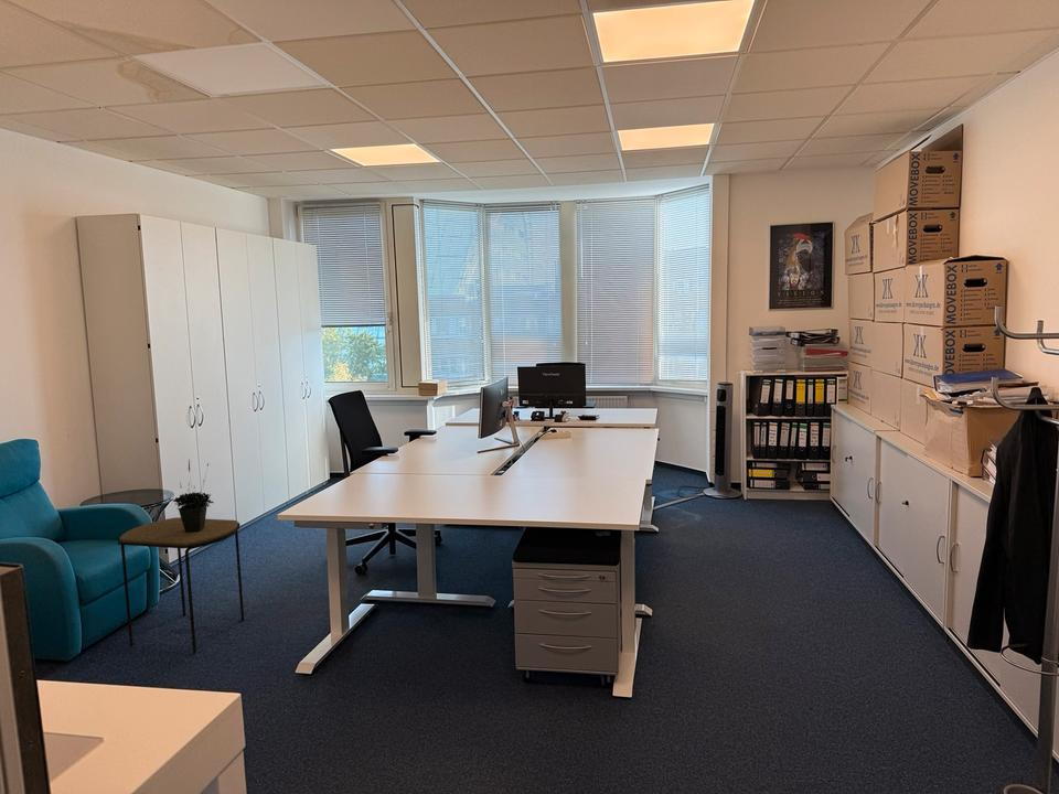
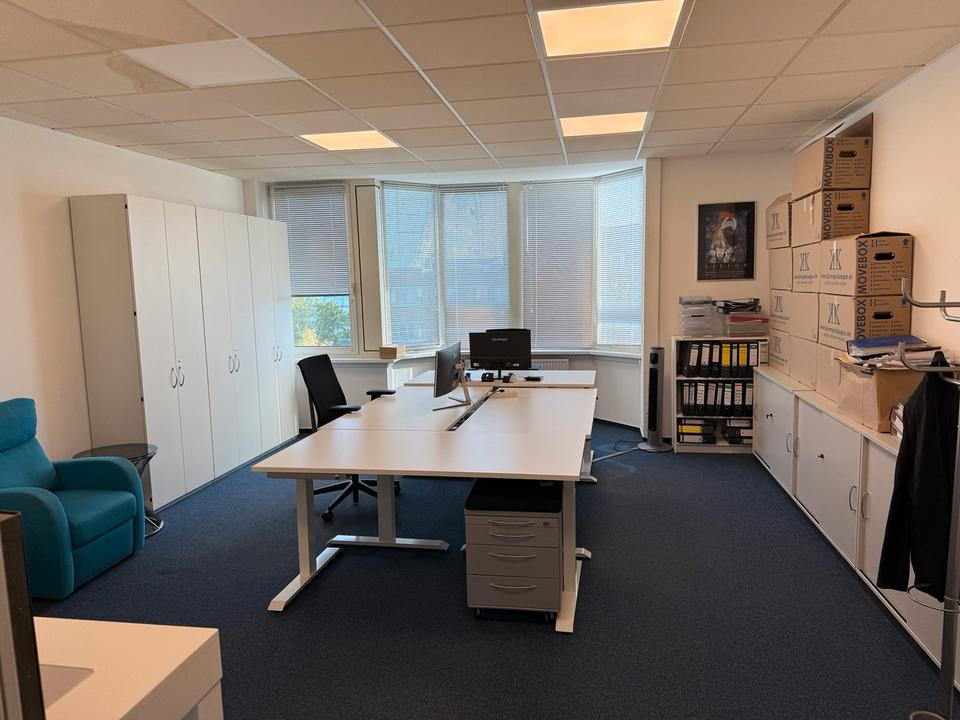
- potted plant (193, 495)
- side table (182, 581)
